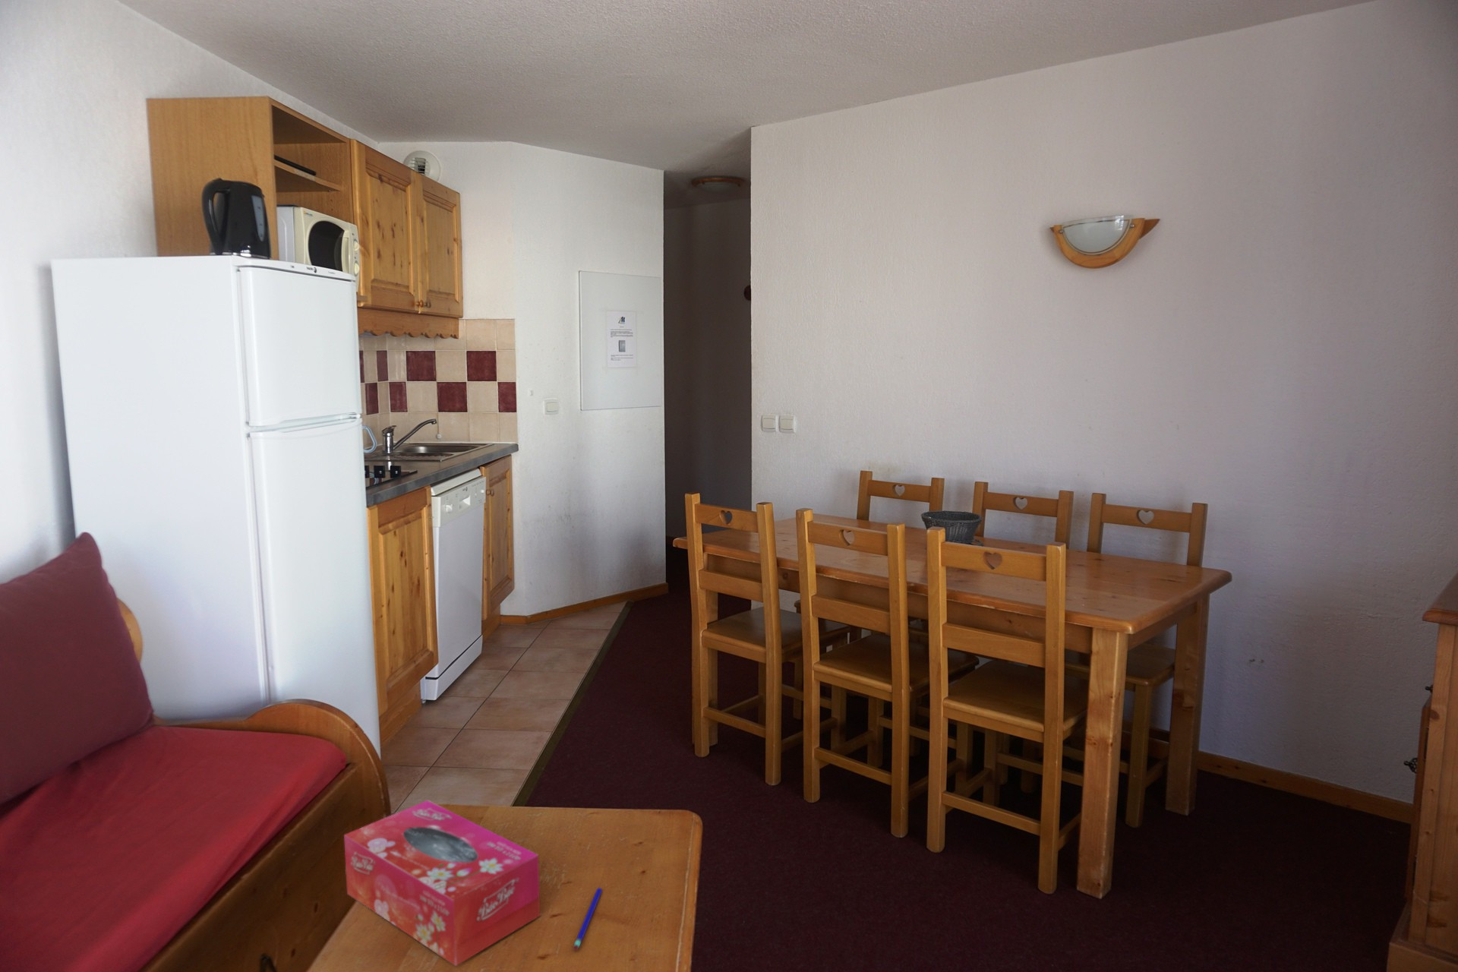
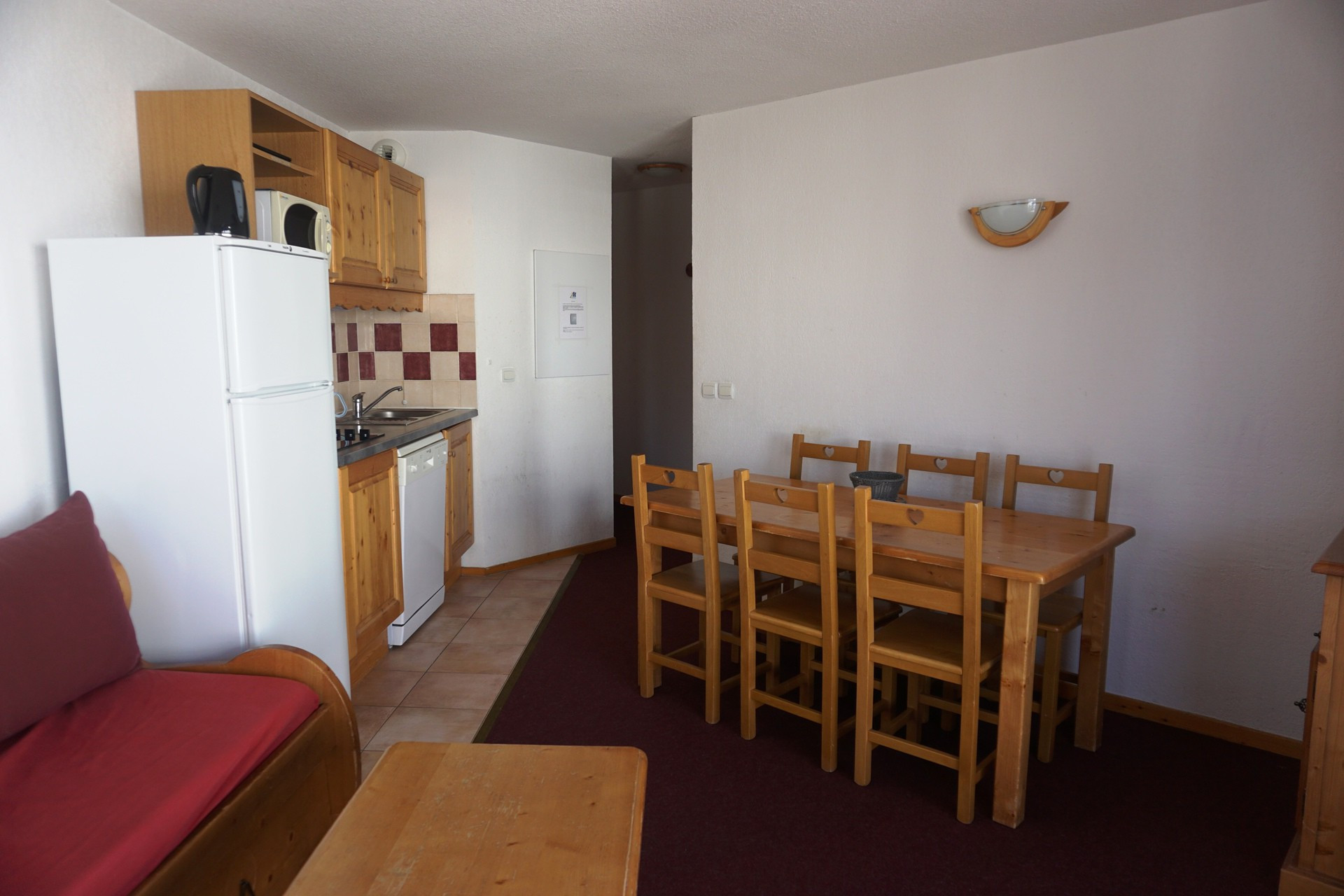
- tissue box (439, 874)
- pen (588, 918)
